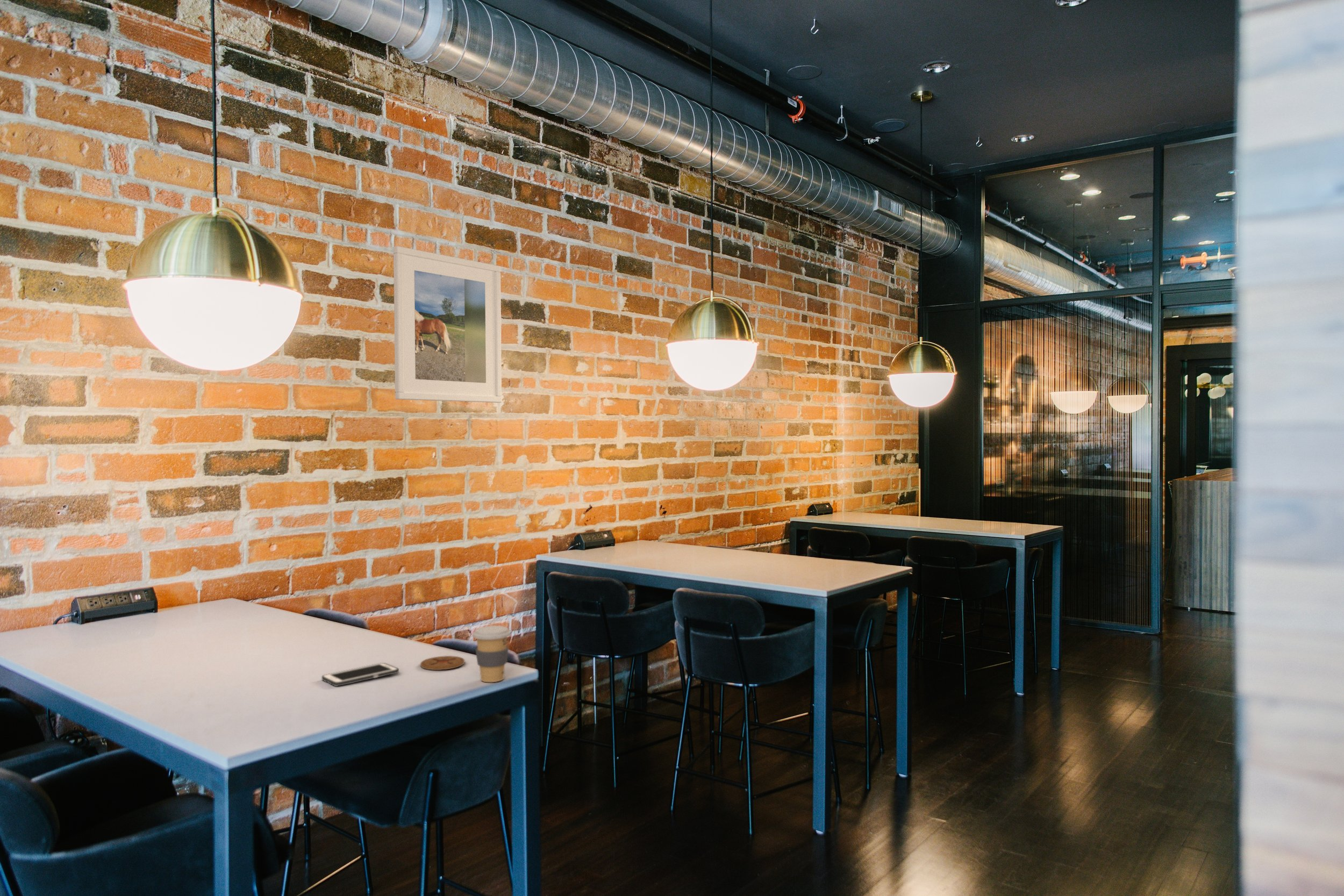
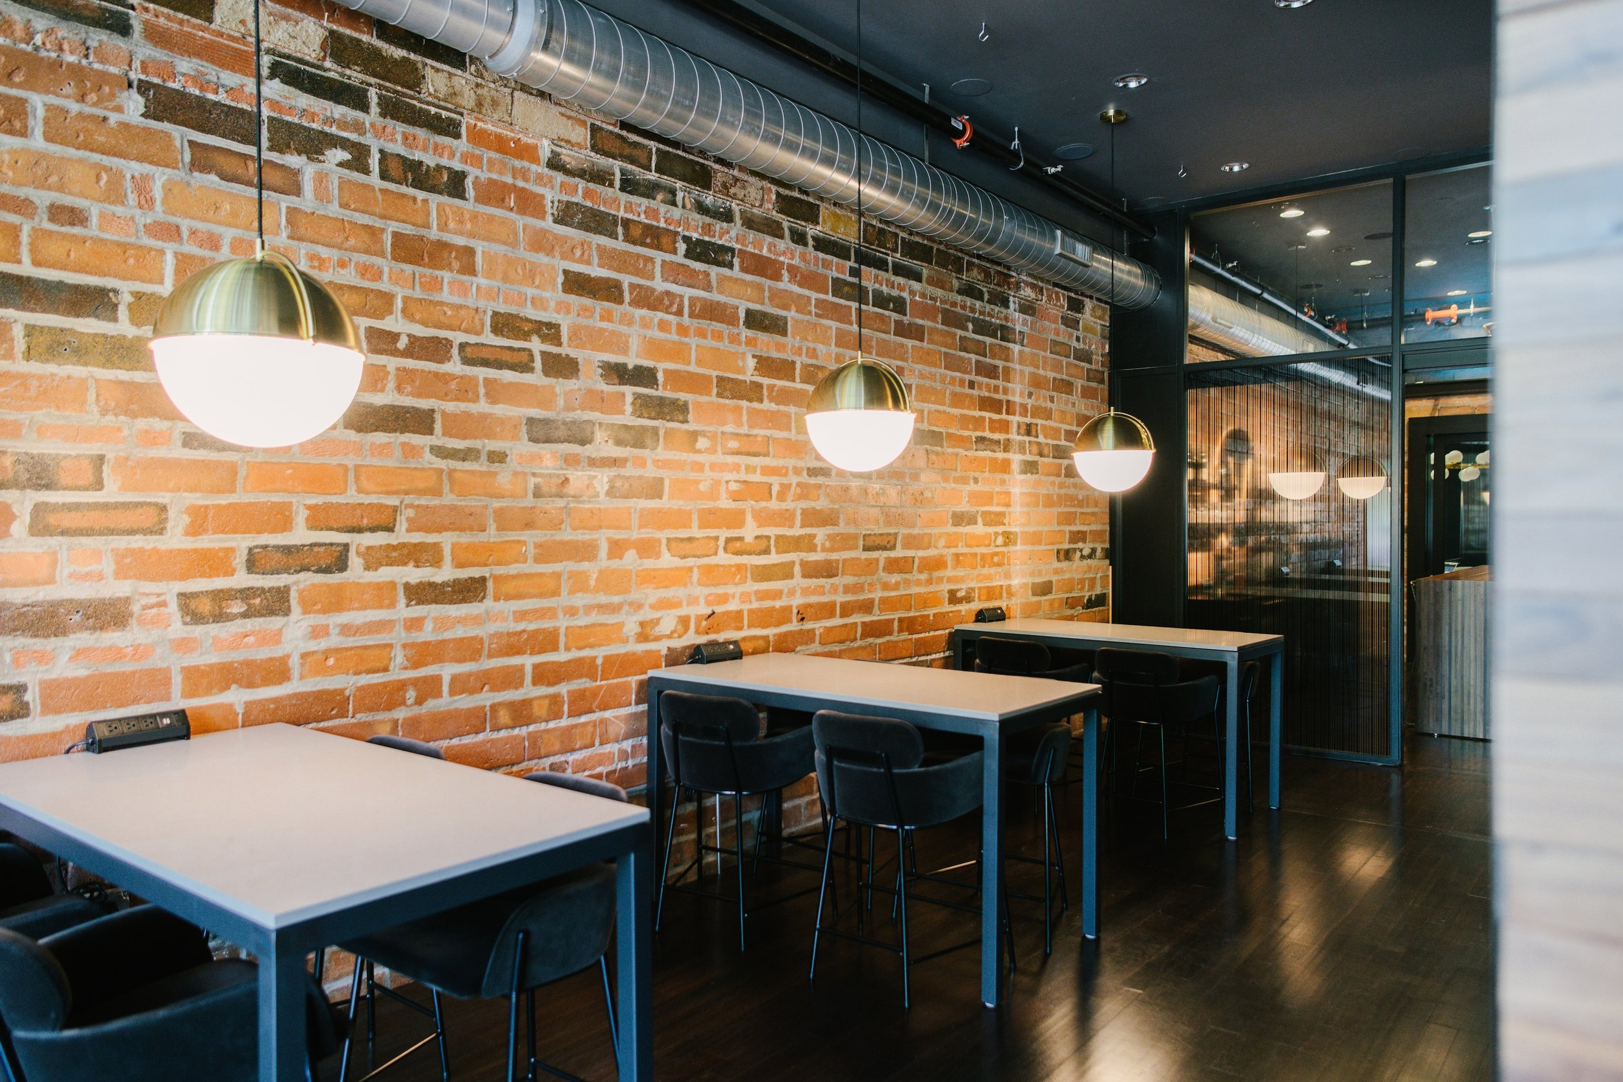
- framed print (451, 329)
- cell phone (361, 674)
- coaster (442, 663)
- coffee cup (492, 654)
